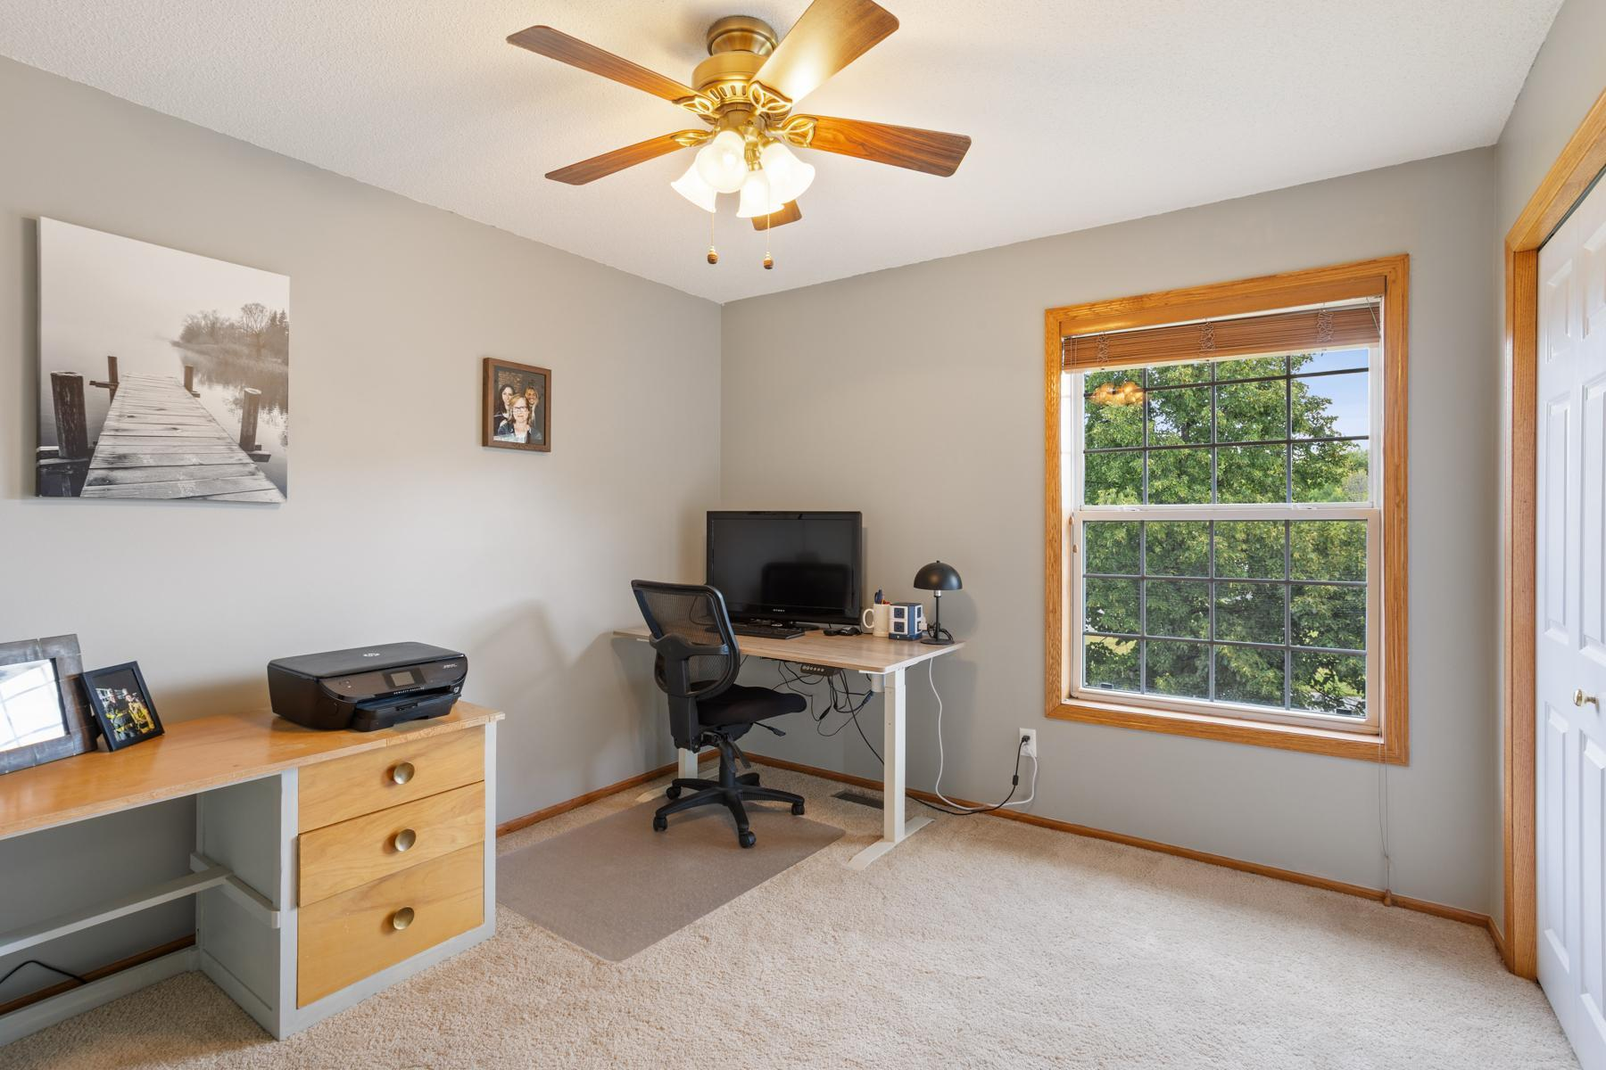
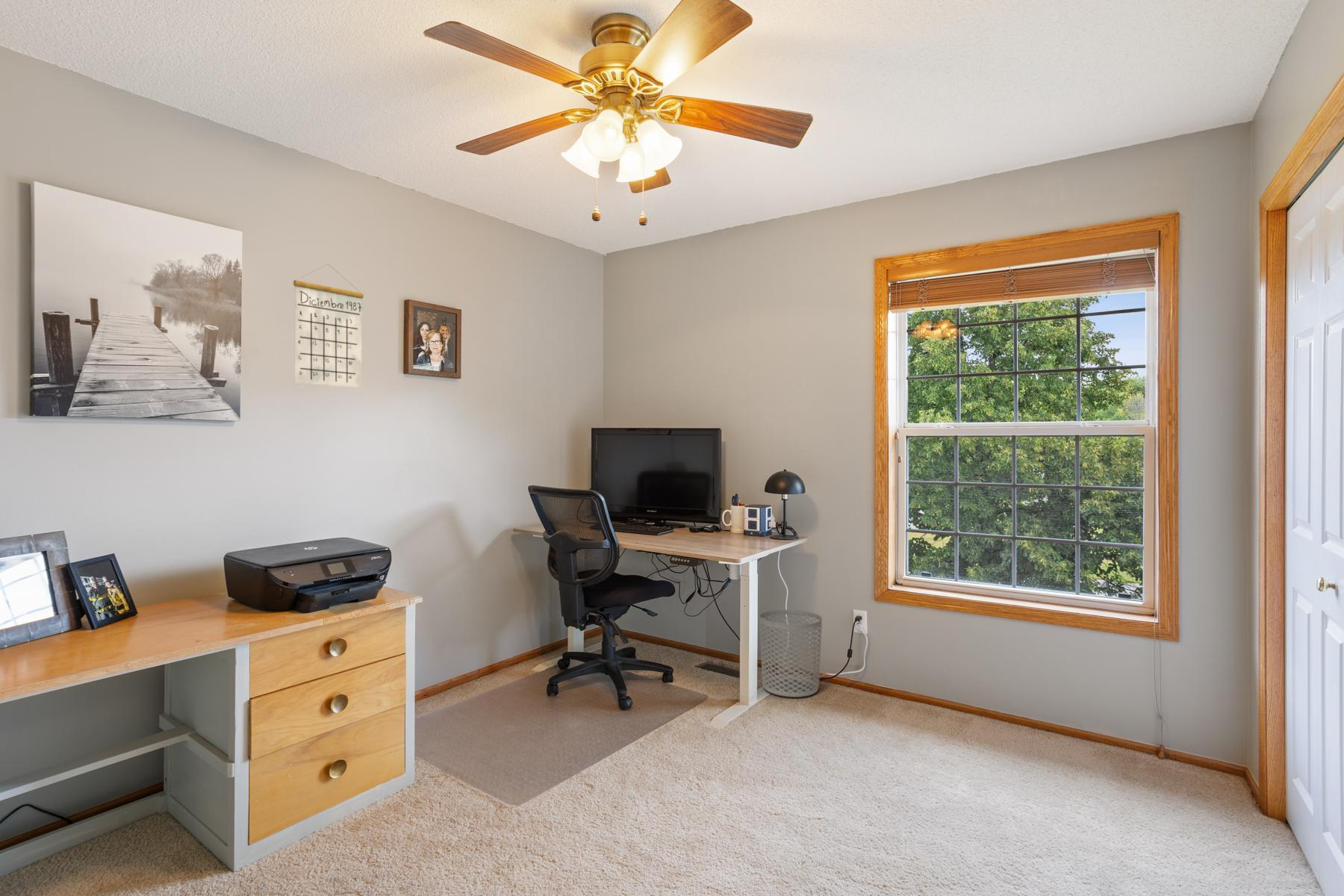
+ waste bin (790, 653)
+ calendar (329, 324)
